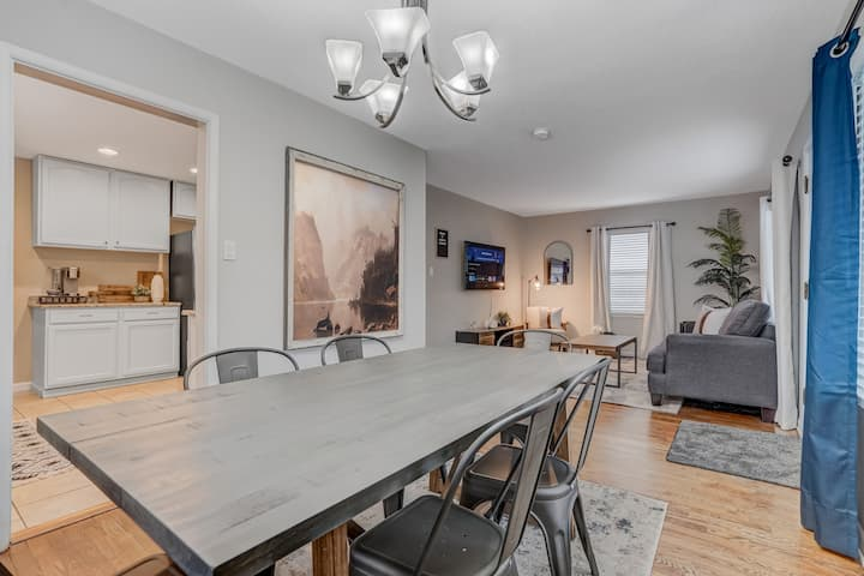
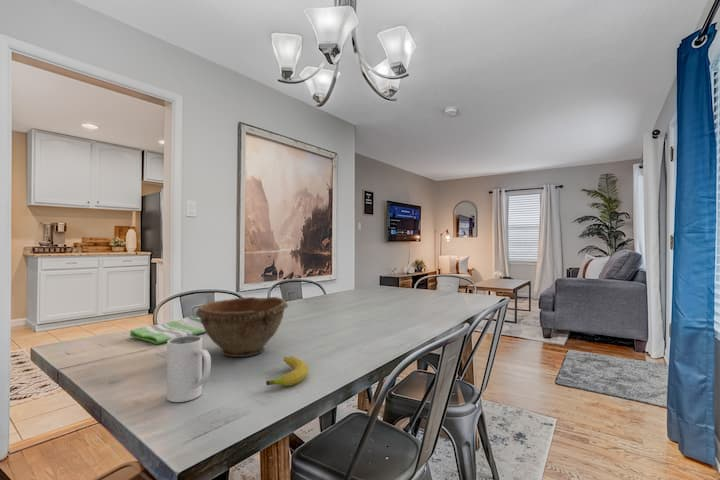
+ fruit (287, 373)
+ bowl (242, 326)
+ dish towel (175, 328)
+ mug (190, 368)
